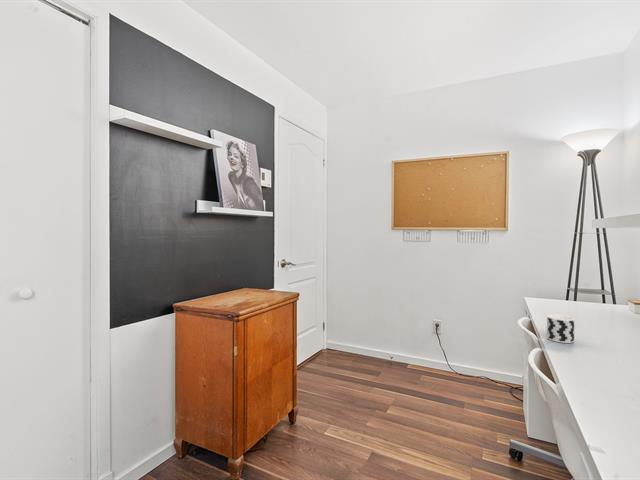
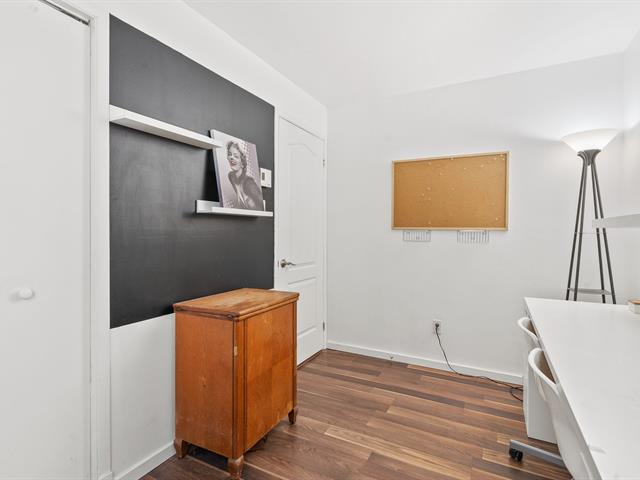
- cup (560, 327)
